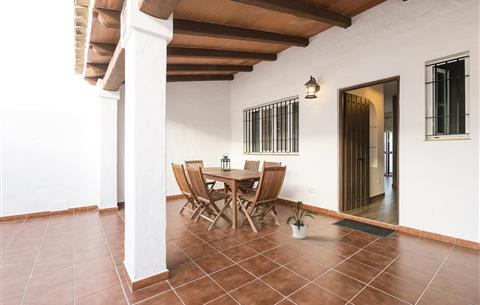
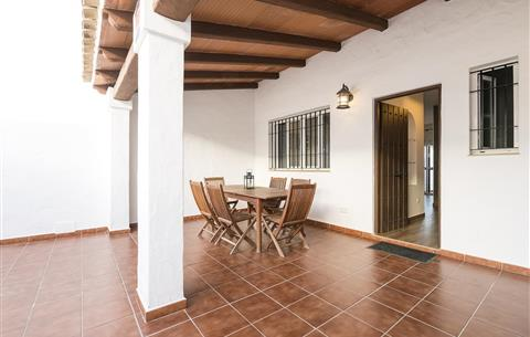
- house plant (300, 218)
